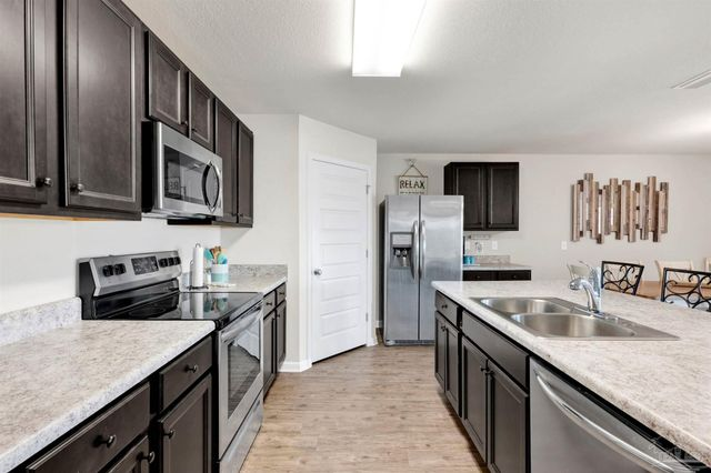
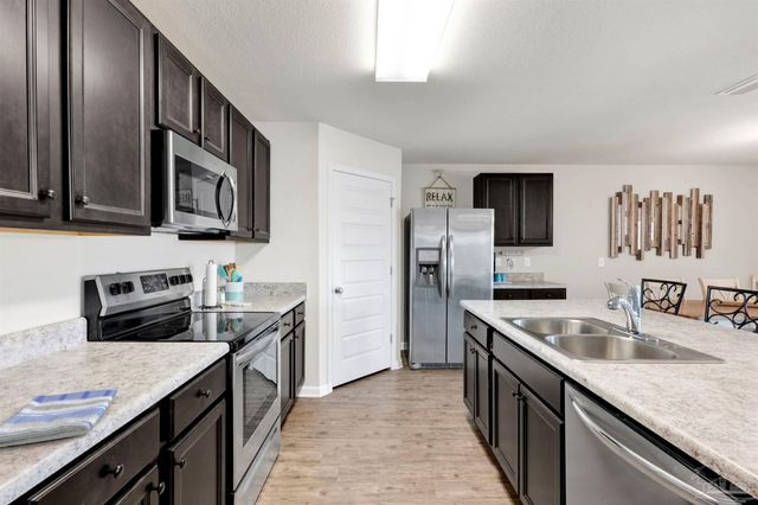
+ dish towel (59, 413)
